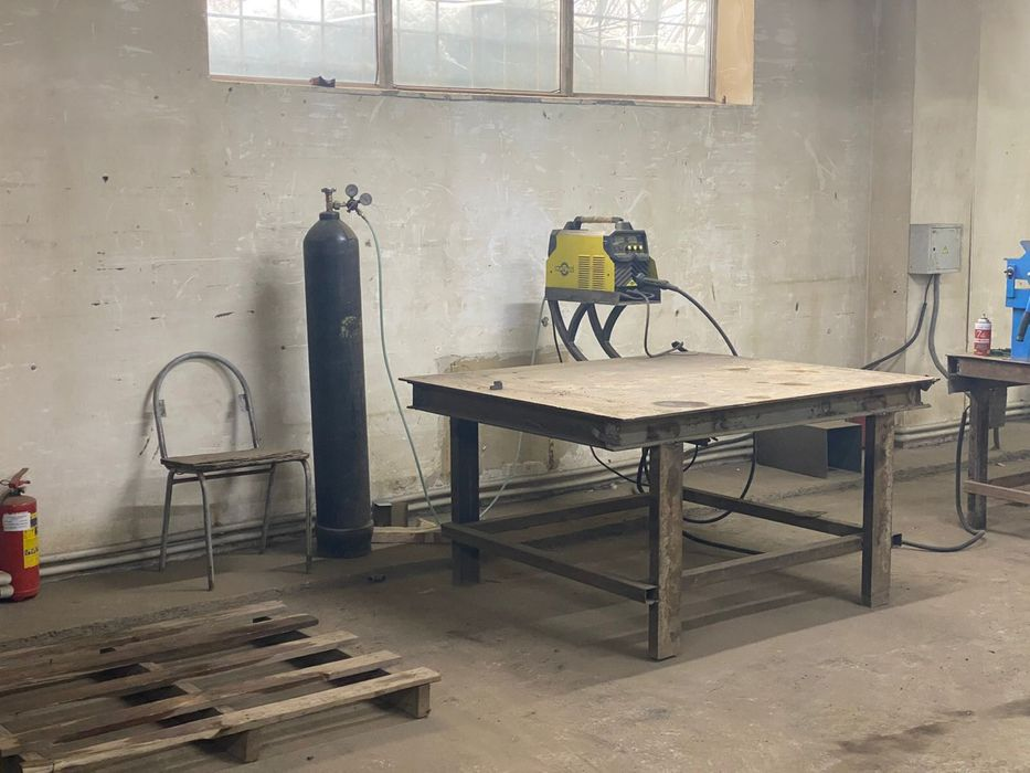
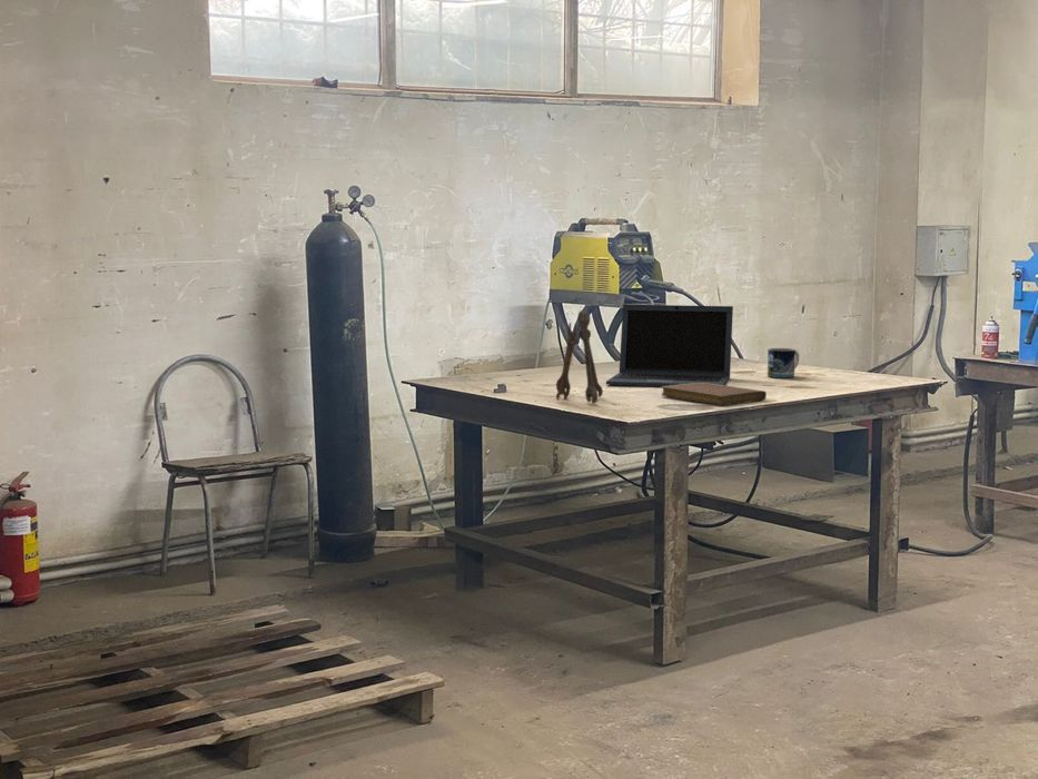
+ wrench (584, 353)
+ mug (784, 362)
+ notebook (712, 393)
+ laptop (671, 344)
